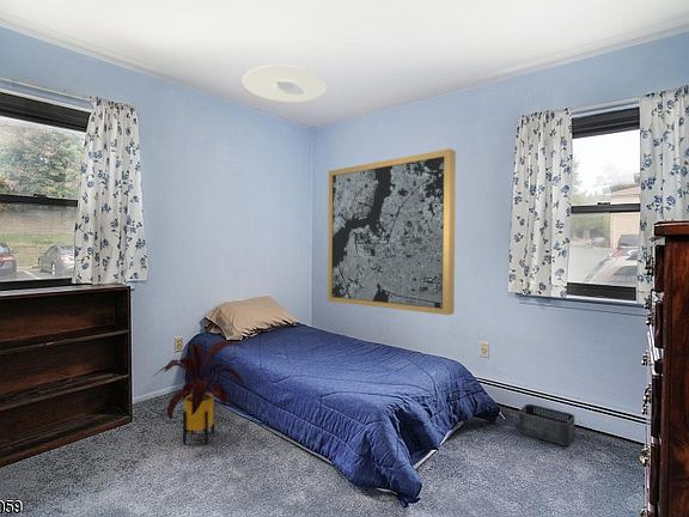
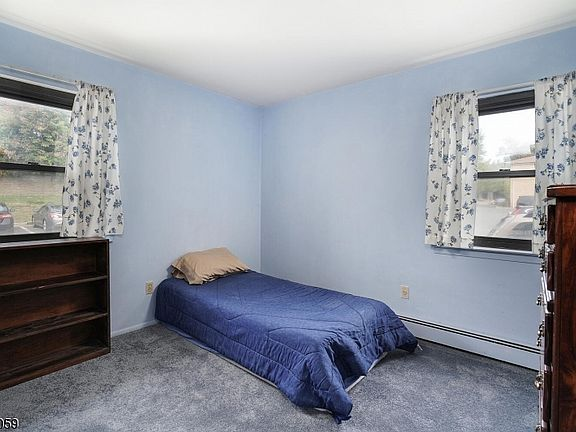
- wall art (384, 235)
- ceiling light (285, 80)
- house plant (202, 388)
- storage bin (545, 424)
